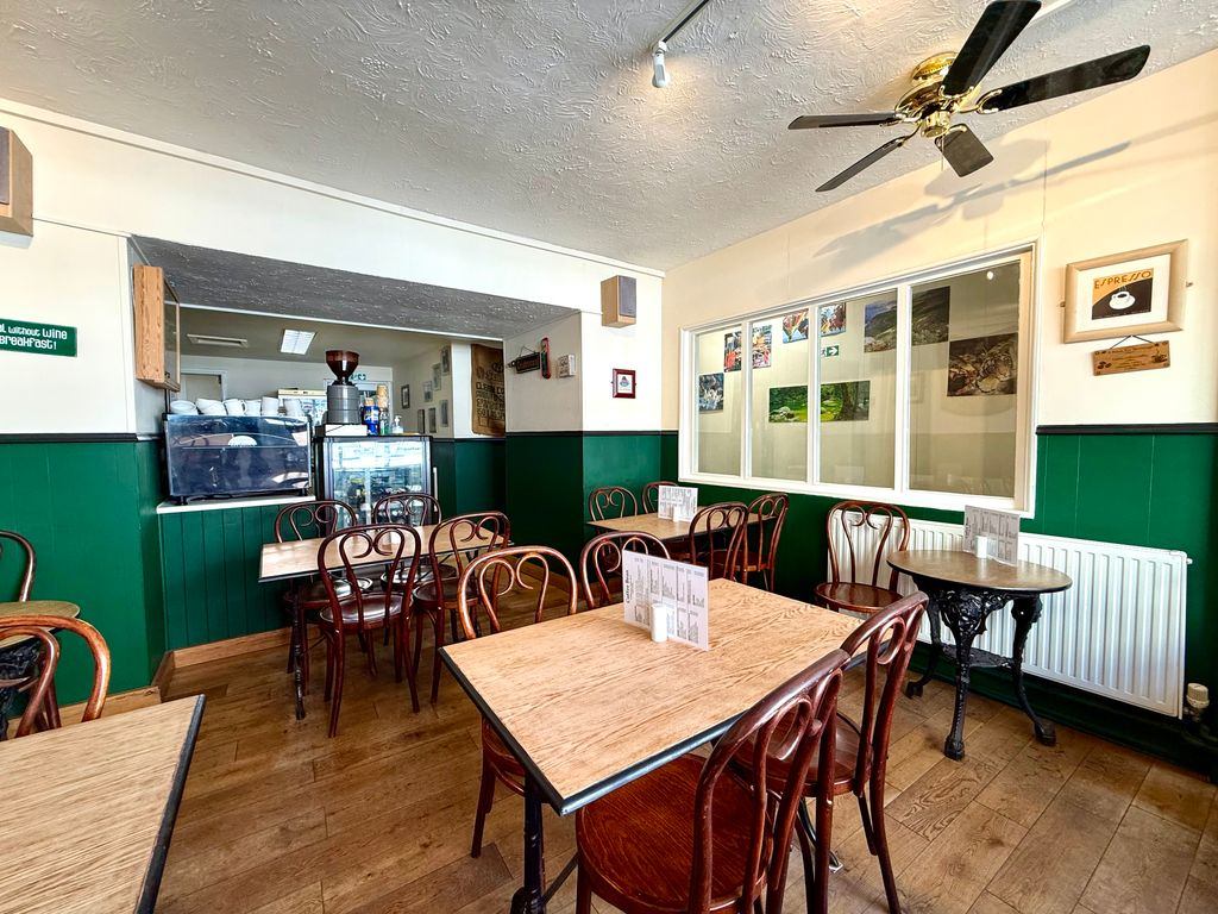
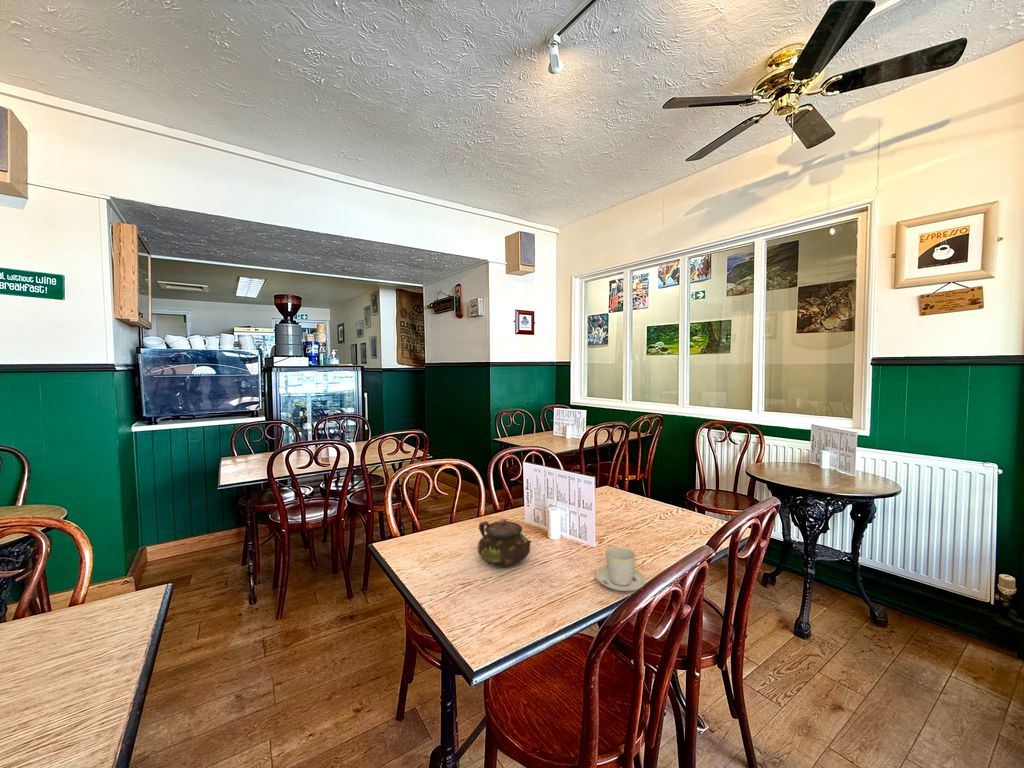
+ teacup (620, 567)
+ teapot (504, 539)
